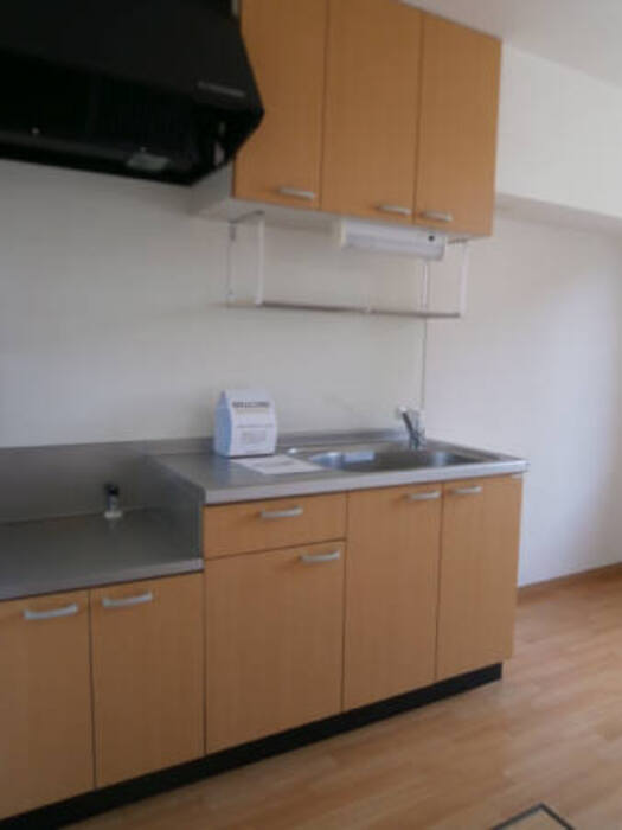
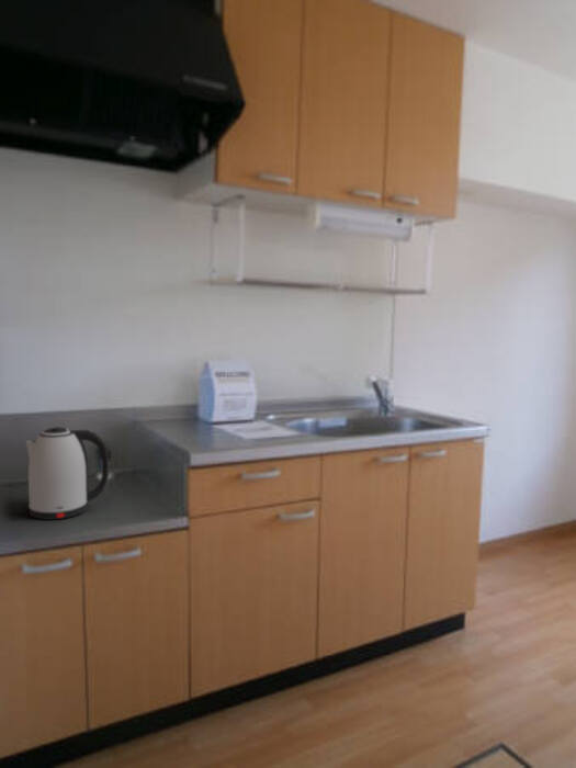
+ kettle (68, 467)
